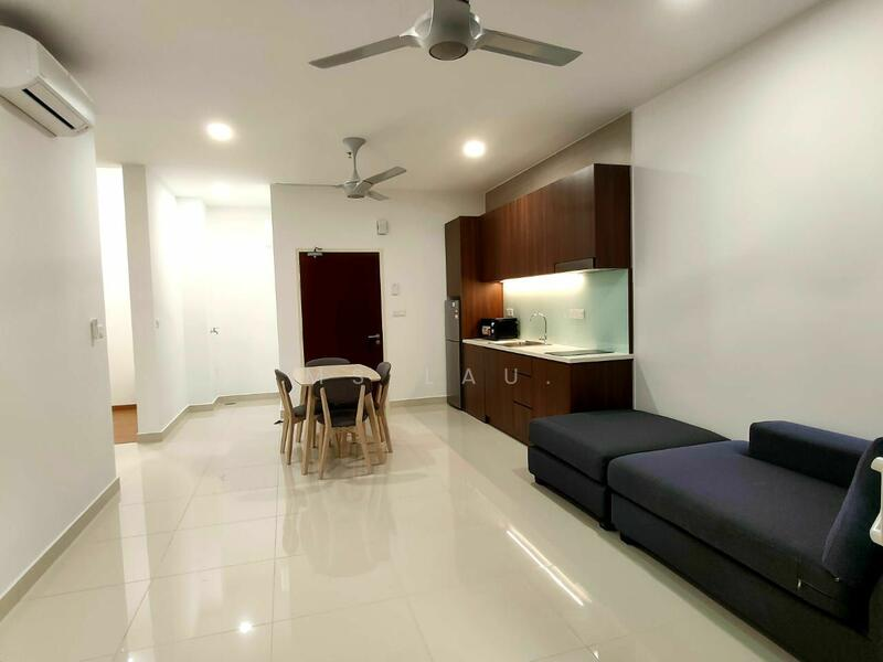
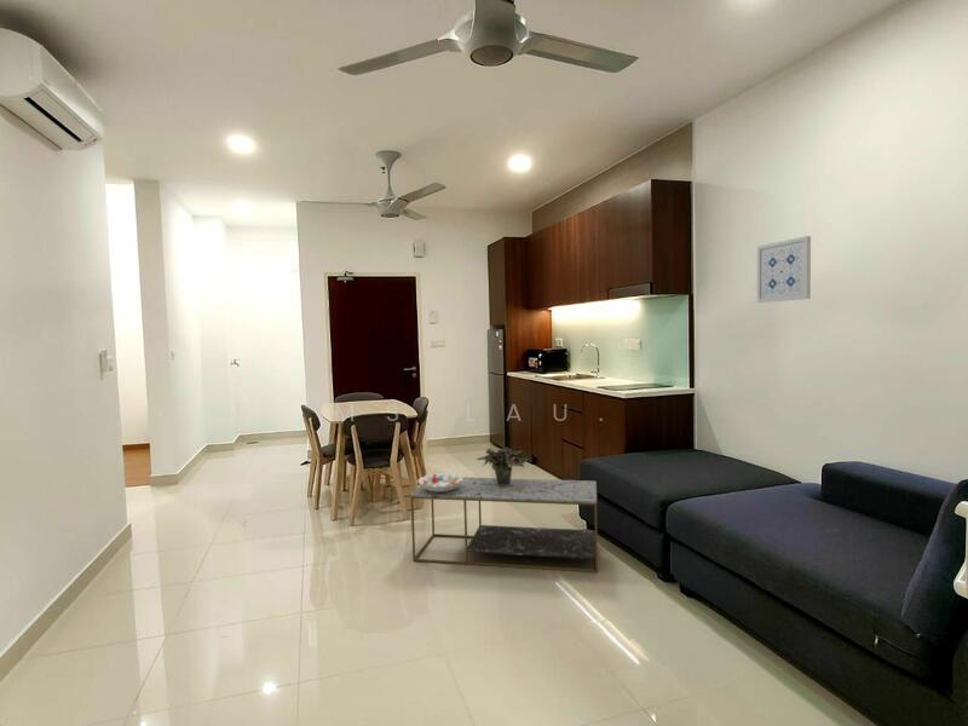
+ coffee table (506, 526)
+ potted plant (503, 466)
+ wall art (782, 271)
+ decorative bowl (440, 483)
